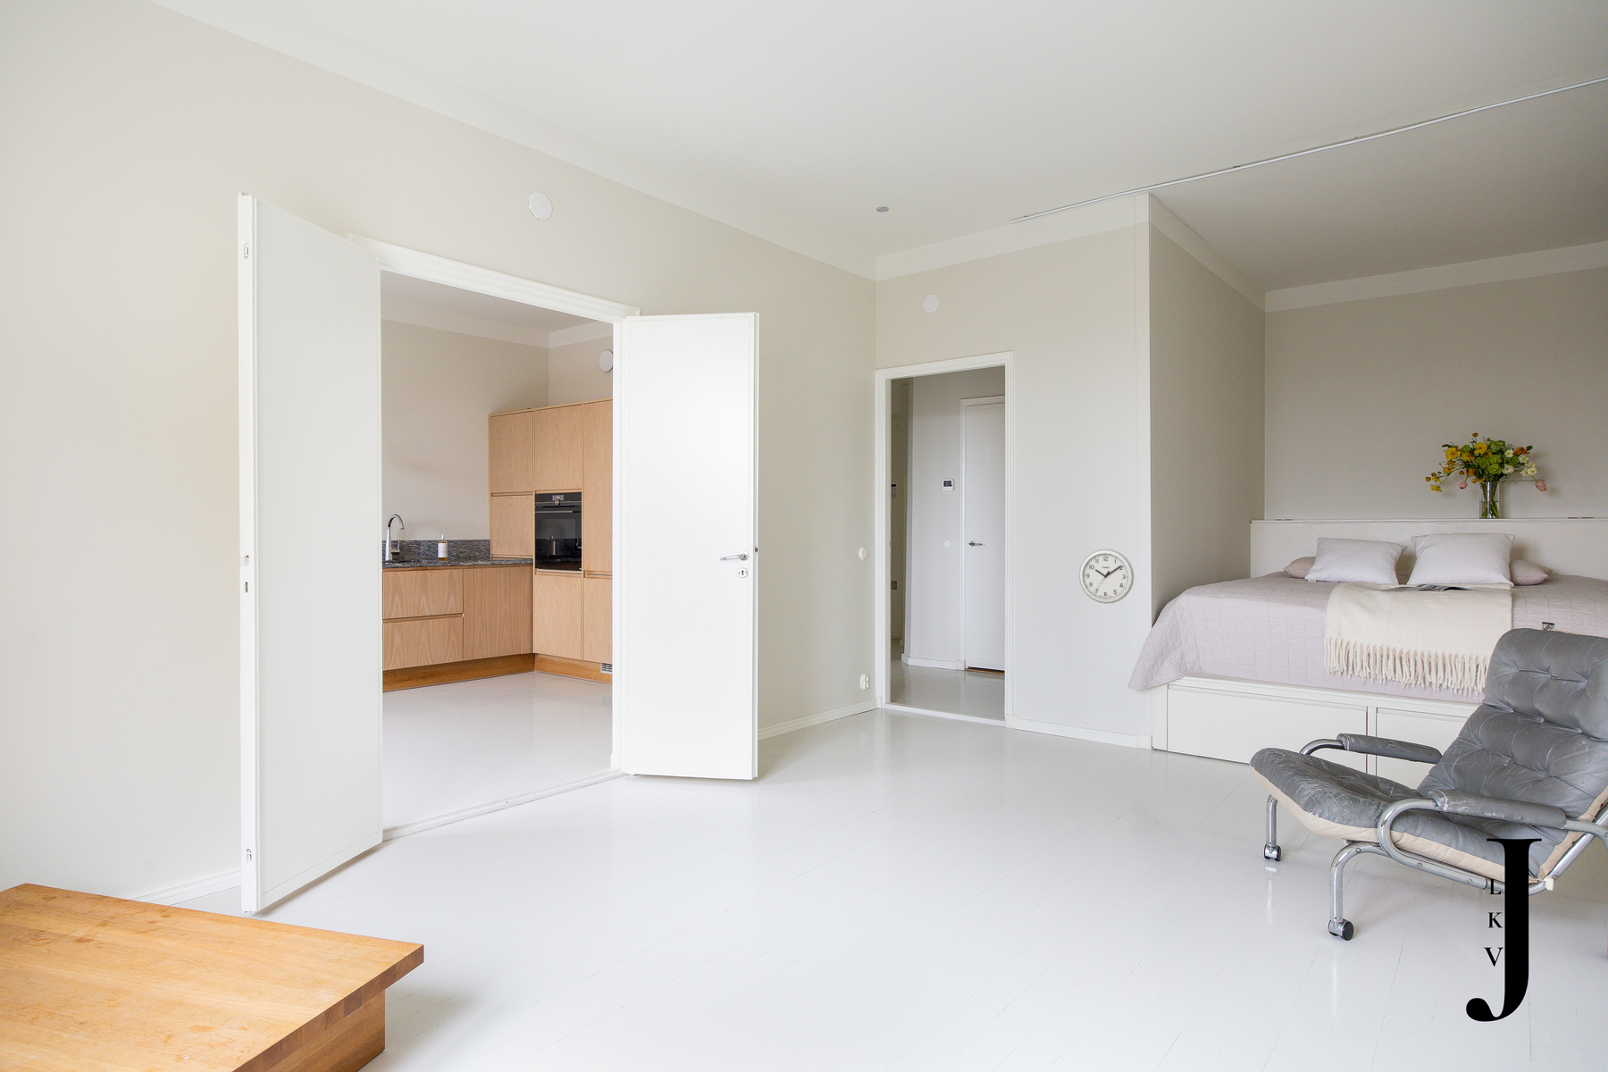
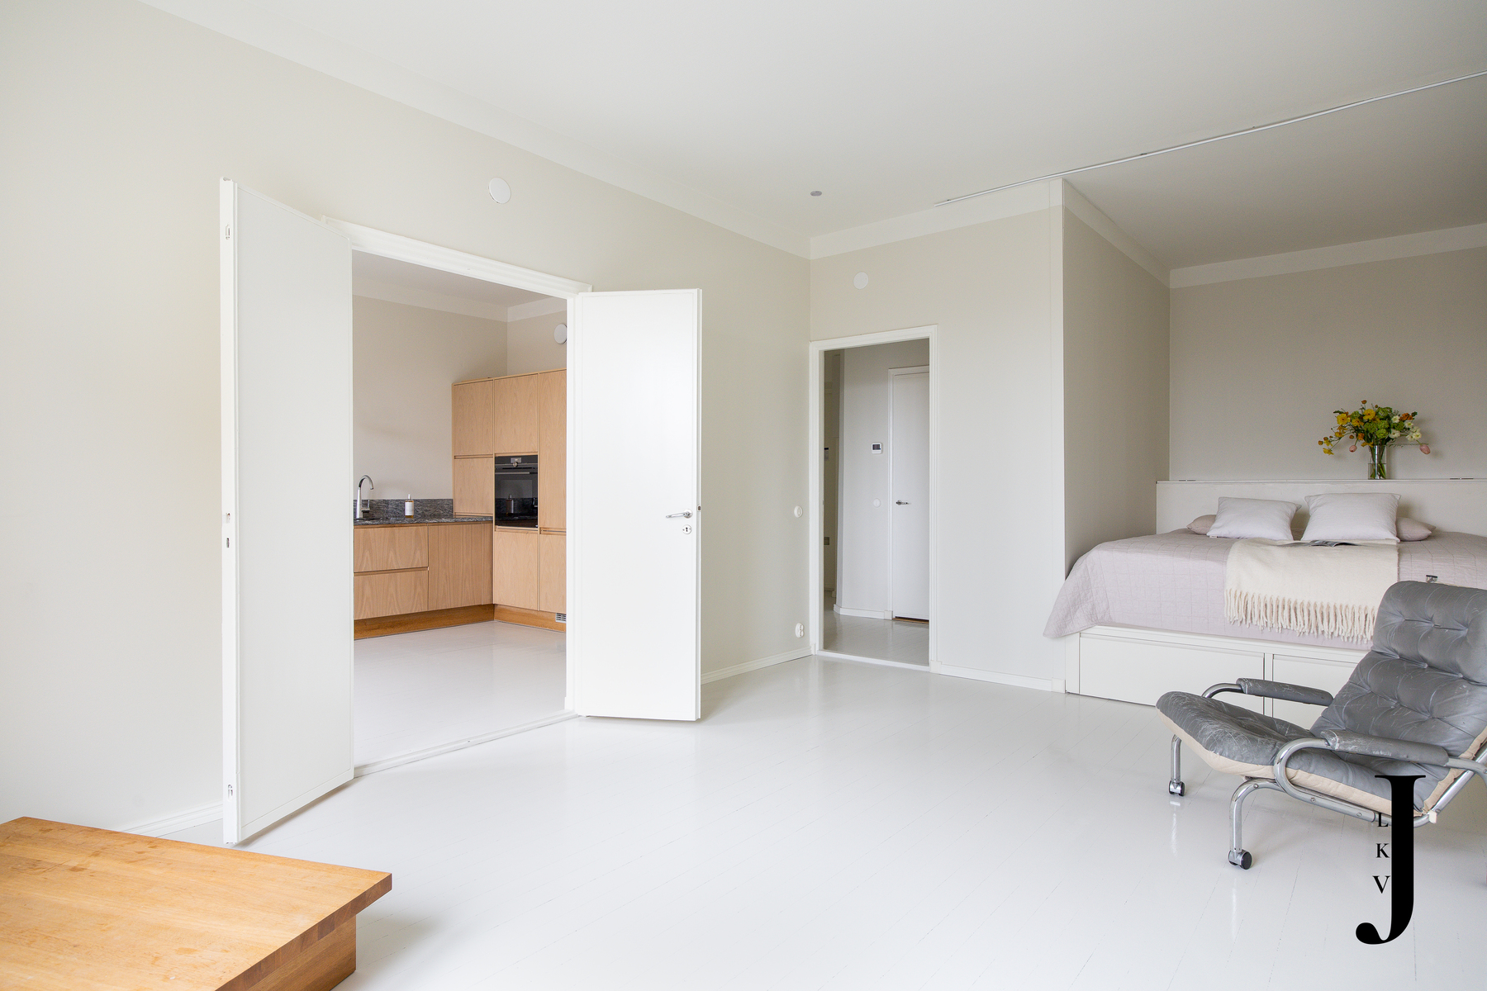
- wall clock (1106, 577)
